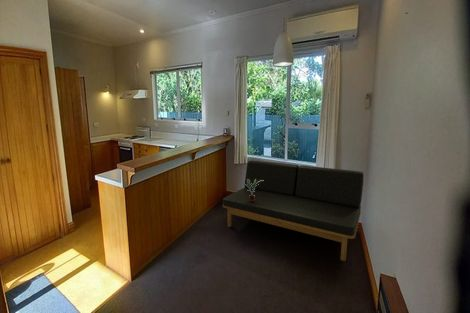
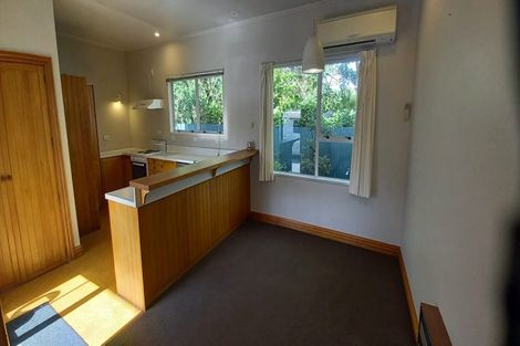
- potted plant (253, 190)
- bench (289, 199)
